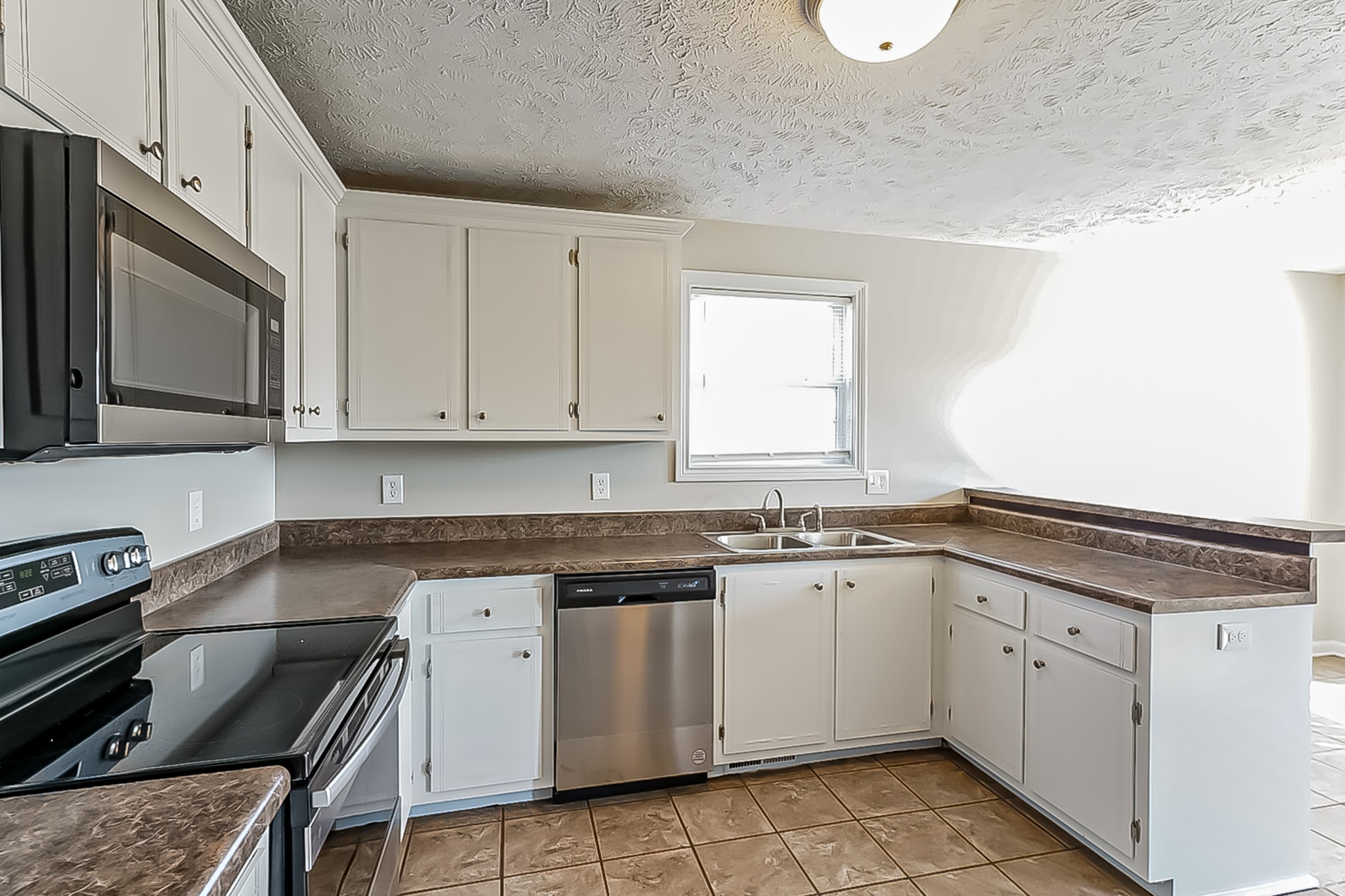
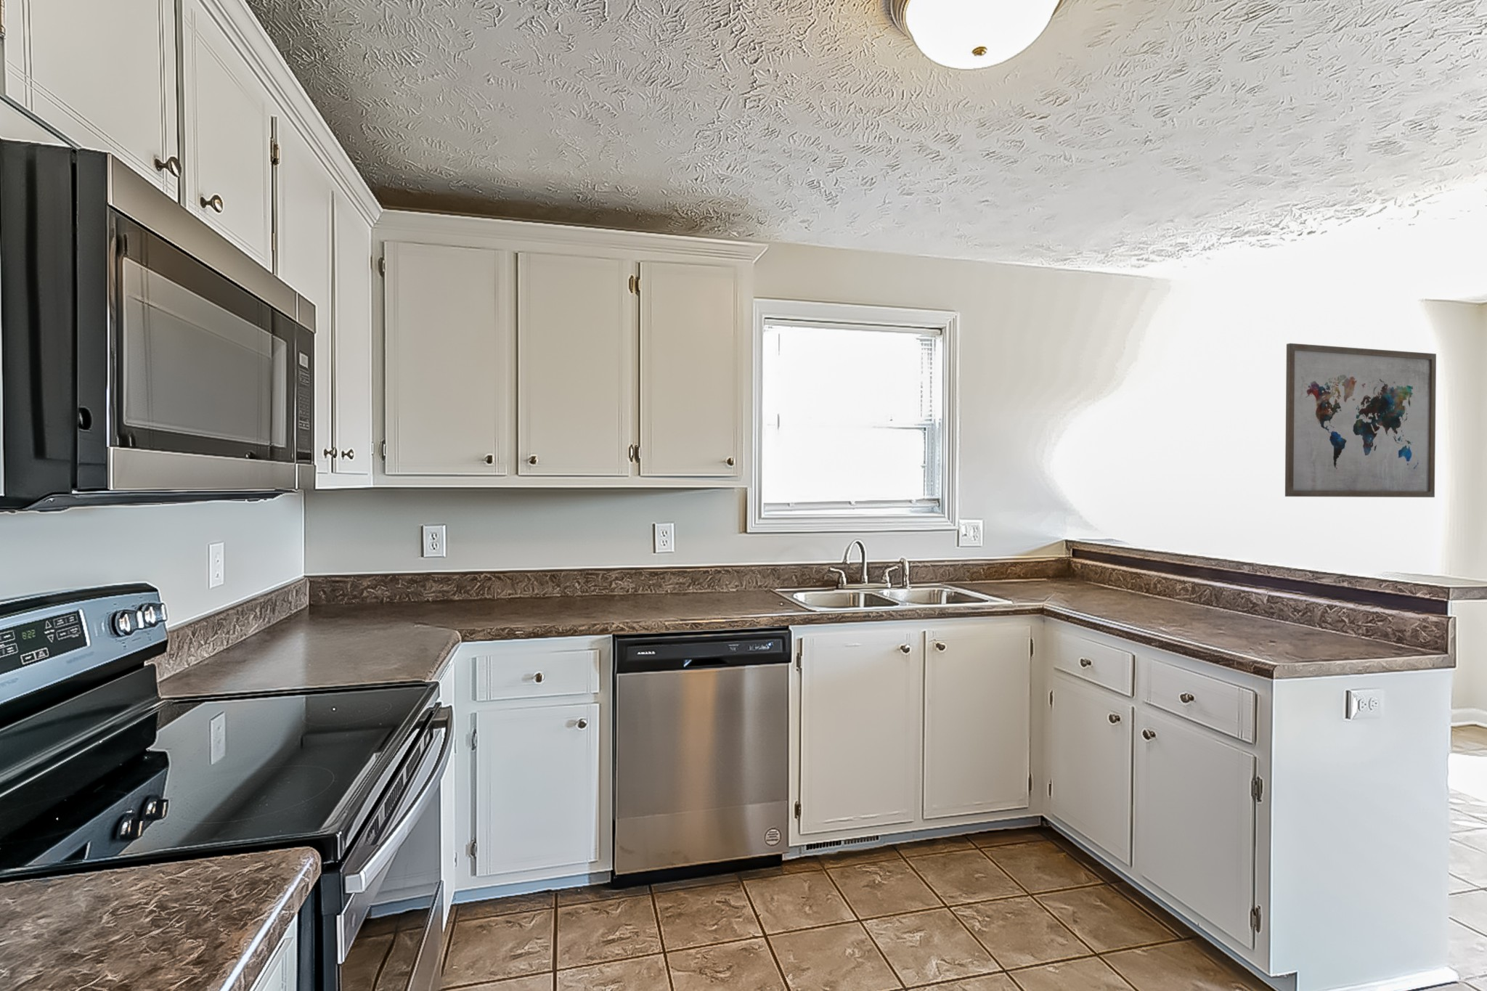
+ wall art (1363, 423)
